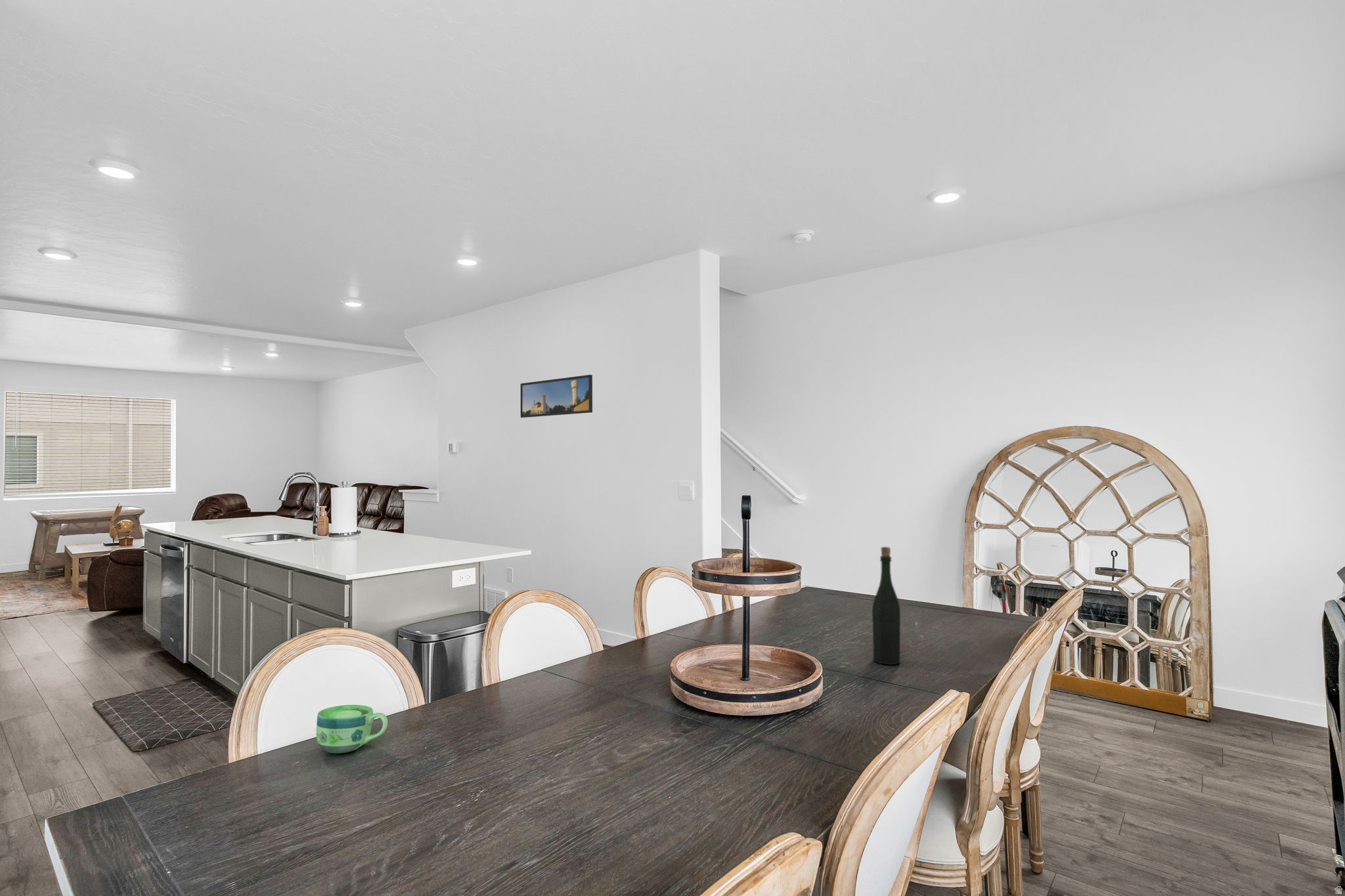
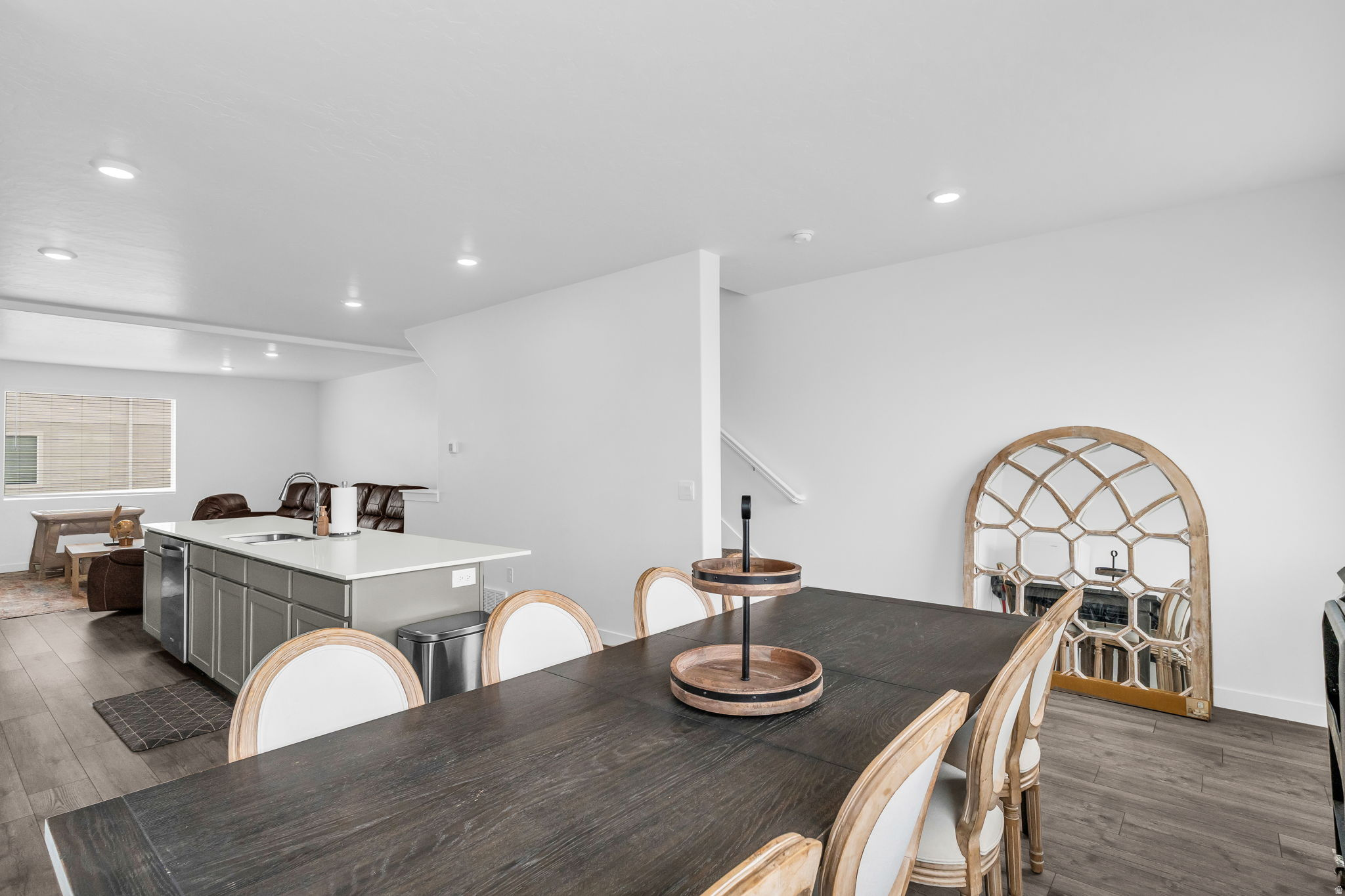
- cup (353, 728)
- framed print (554, 397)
- bottle (886, 604)
